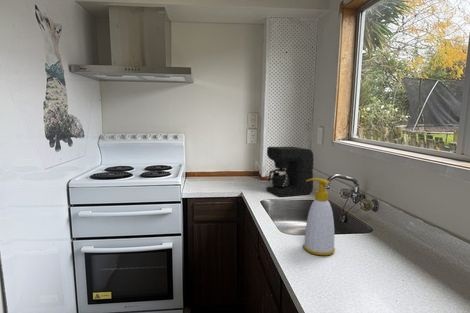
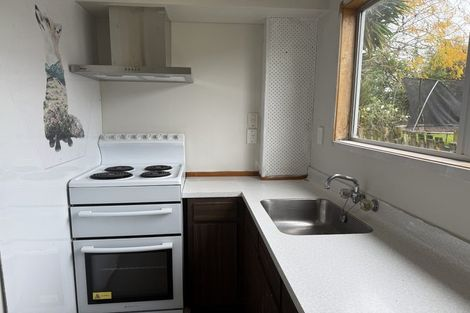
- coffee maker (287, 170)
- soap bottle (320, 214)
